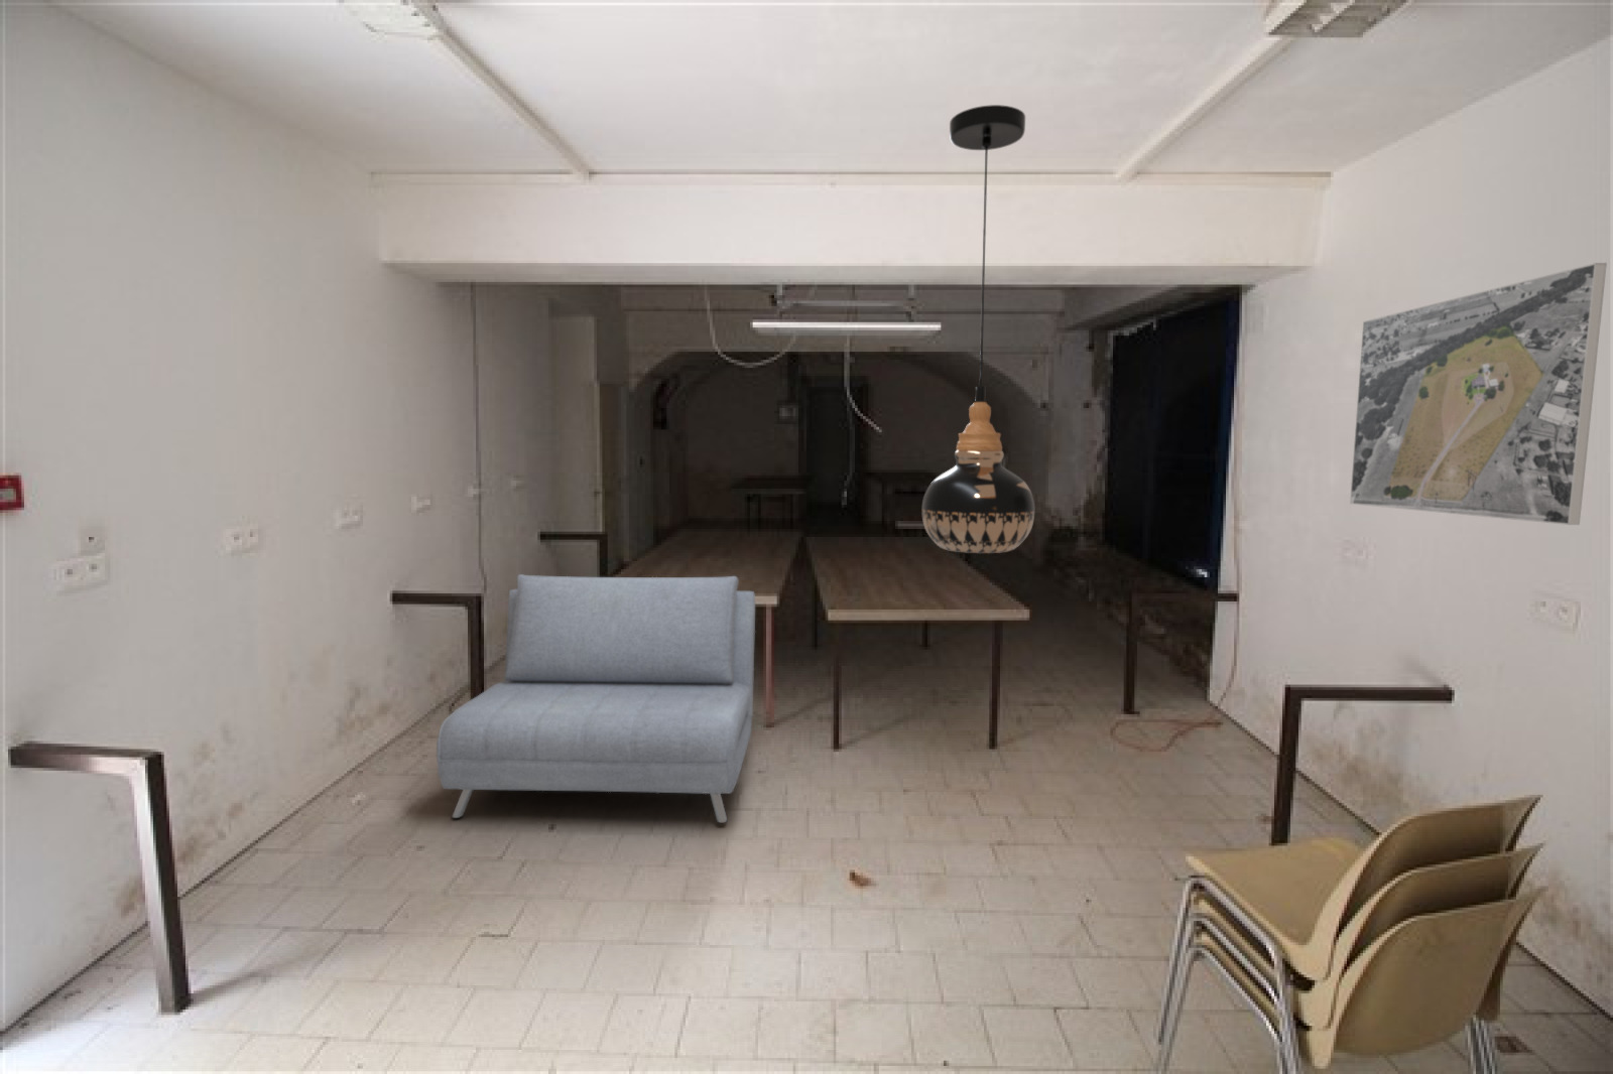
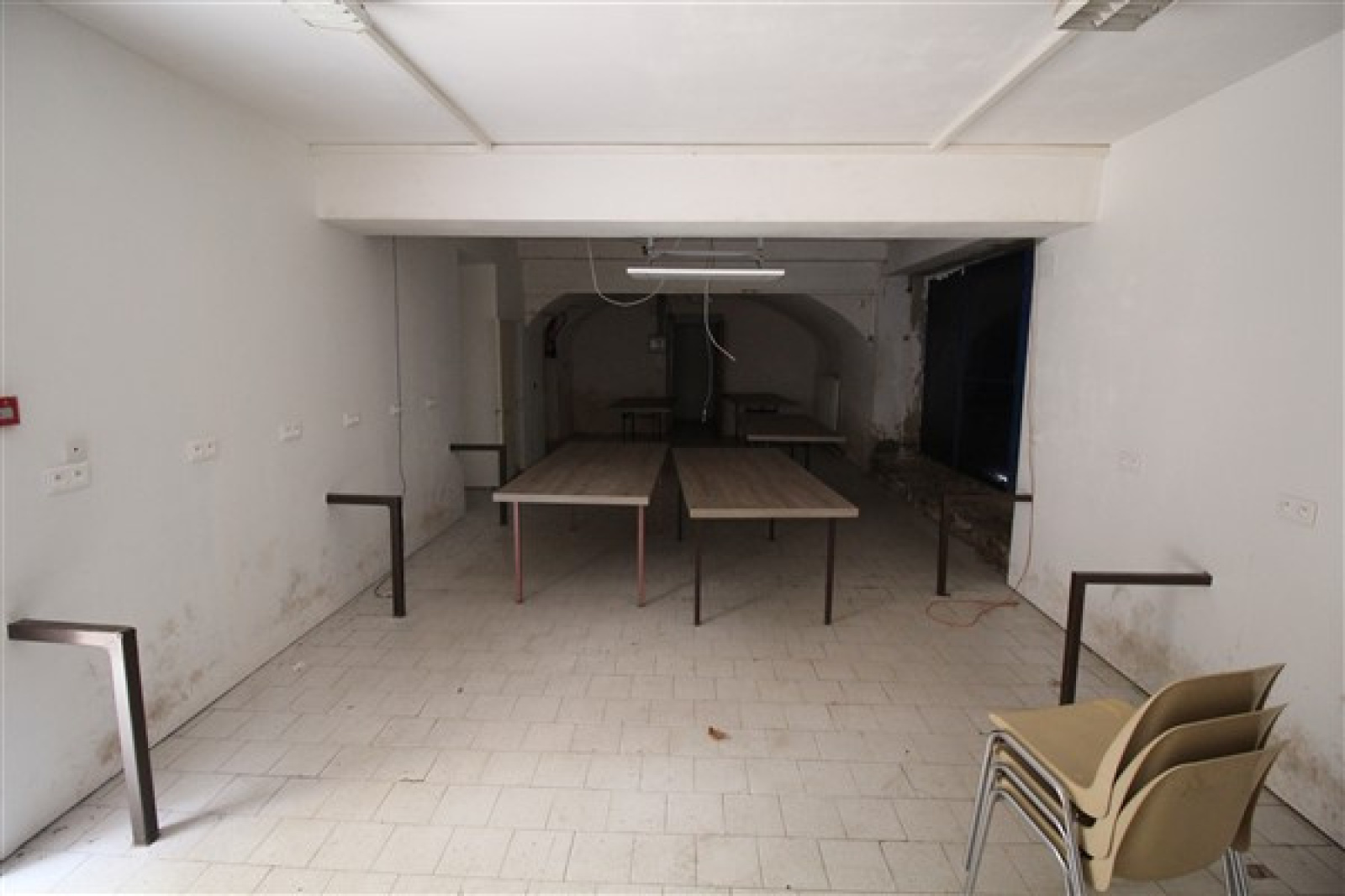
- sofa (612, 683)
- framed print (1452, 406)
- light fixture (981, 340)
